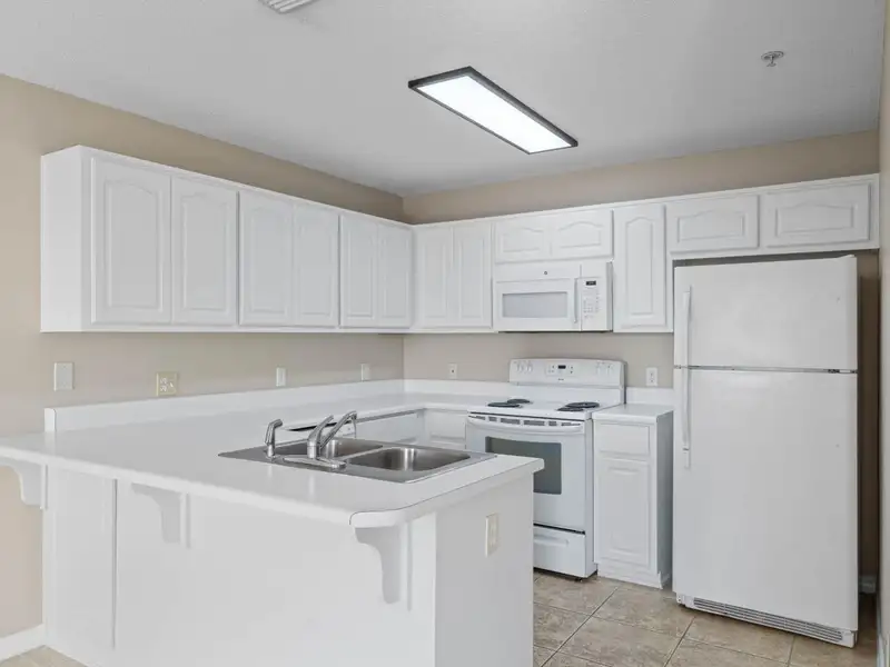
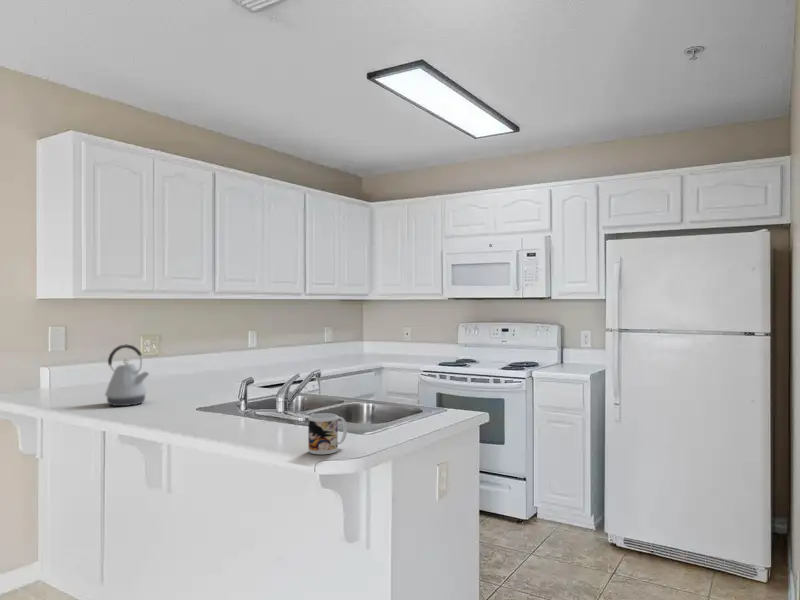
+ mug (328, 432)
+ kettle (127, 374)
